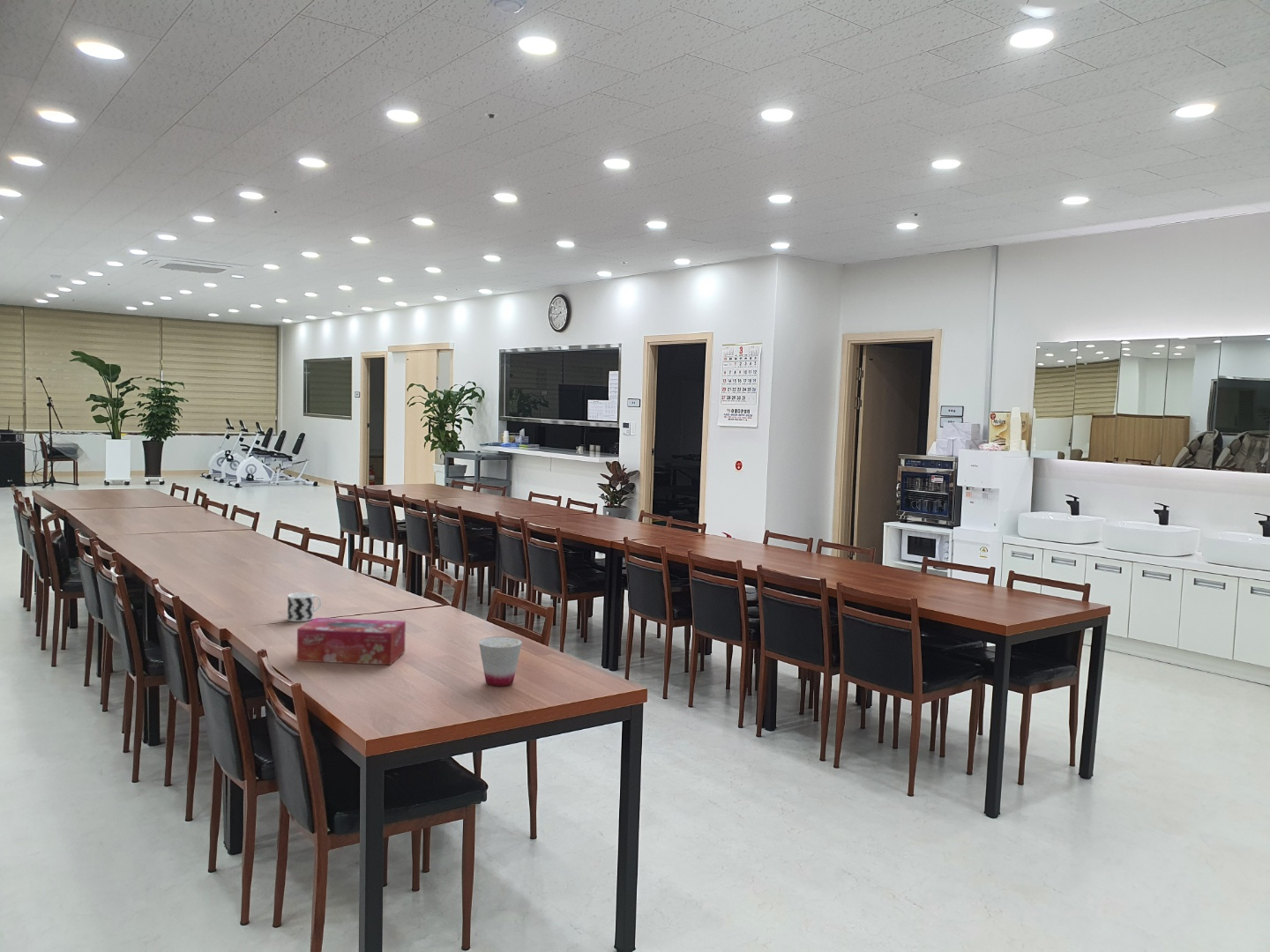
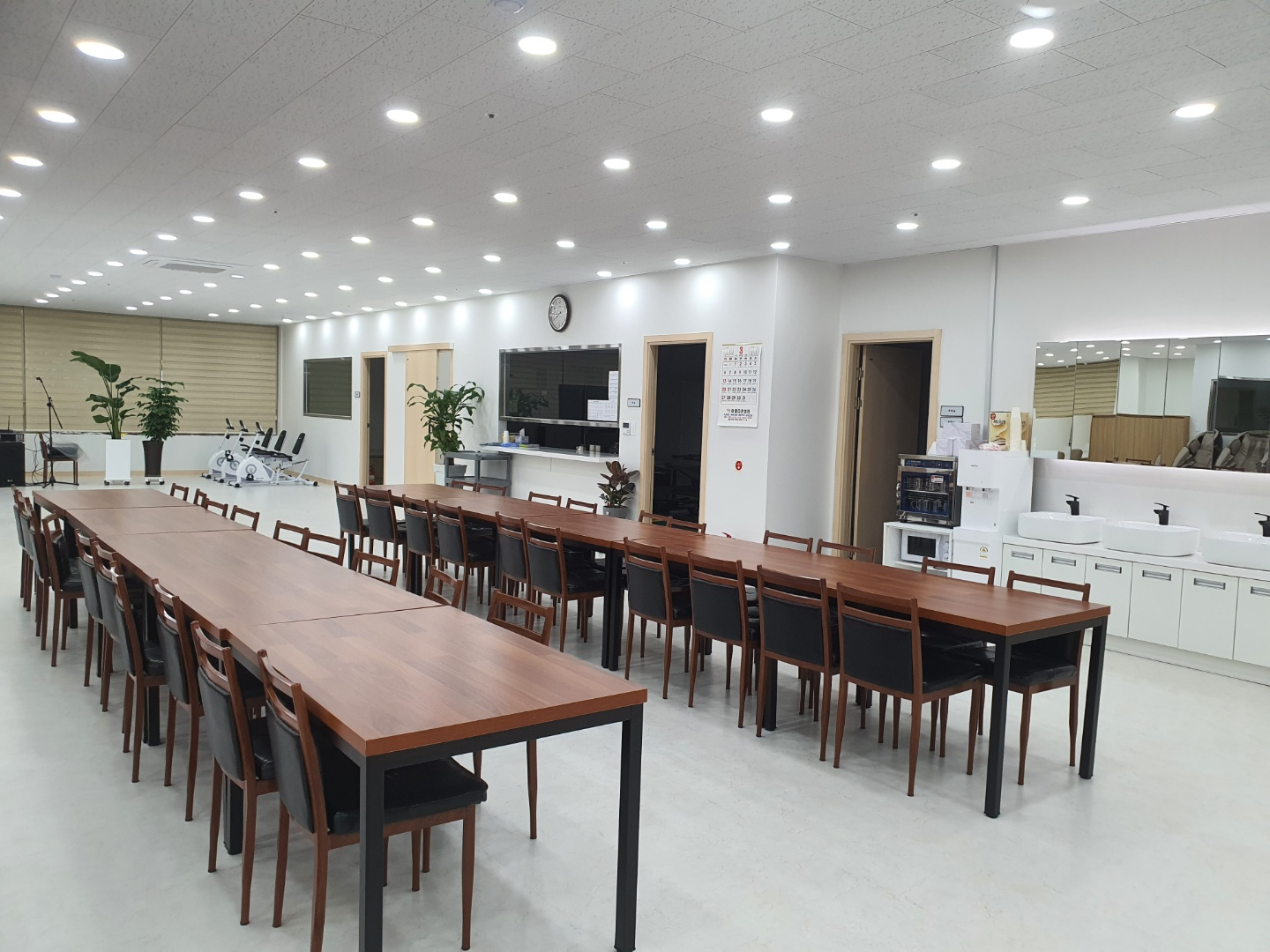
- cup (500, 662)
- tissue box (352, 640)
- cup (304, 606)
